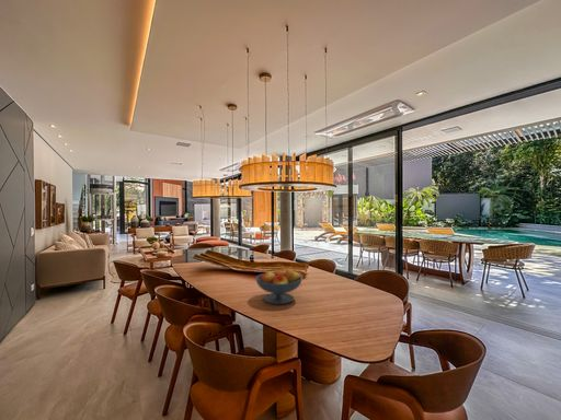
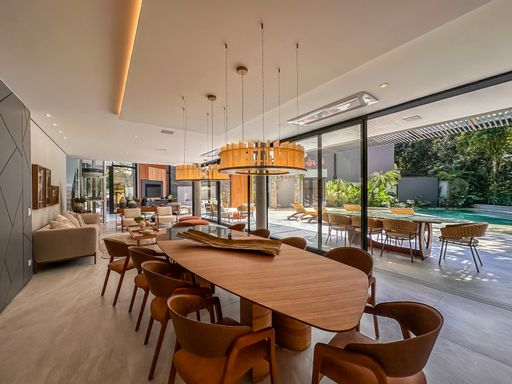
- fruit bowl (278, 284)
